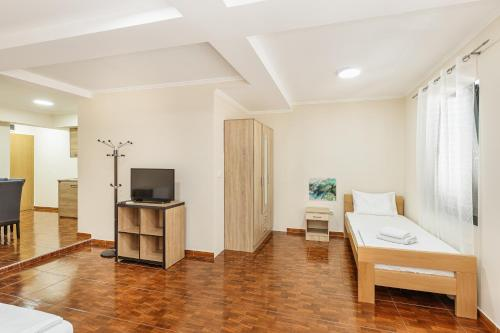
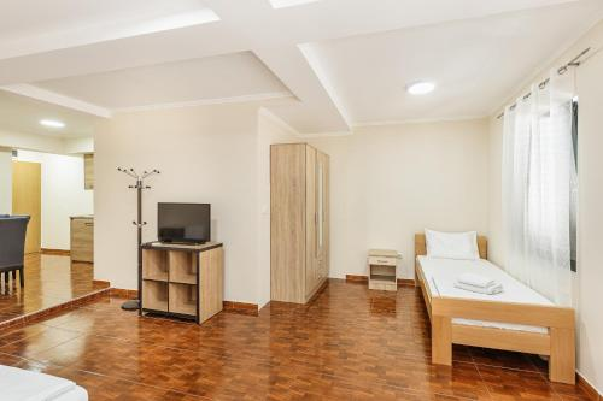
- wall art (322, 189)
